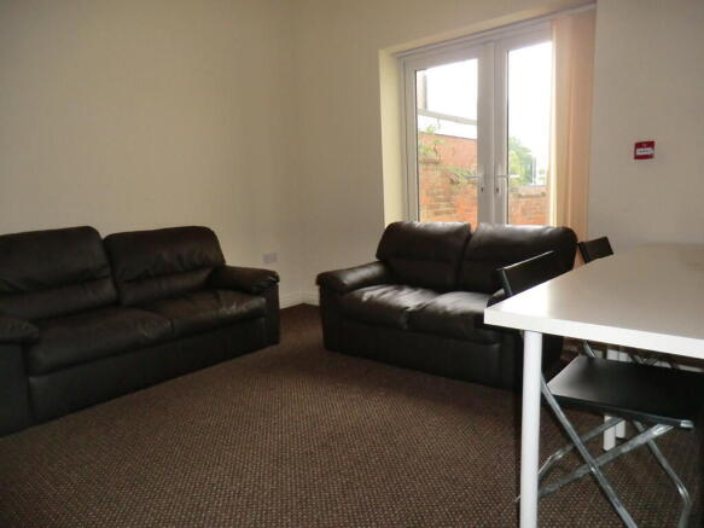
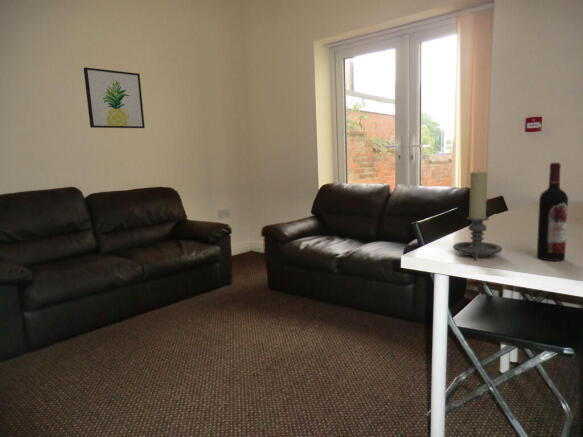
+ wine bottle (552, 211)
+ wall art (115, 99)
+ candle holder (477, 213)
